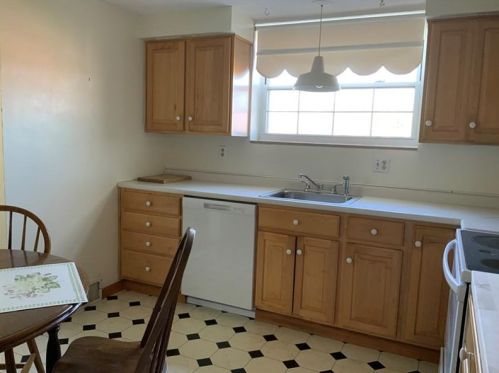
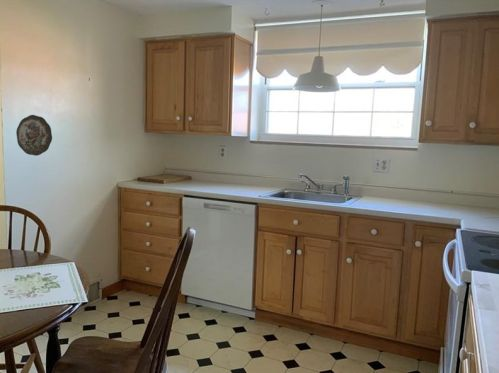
+ decorative plate (33, 135)
